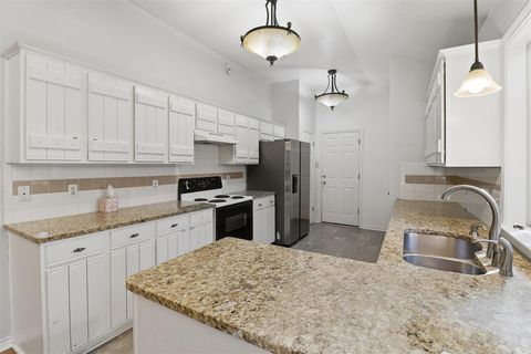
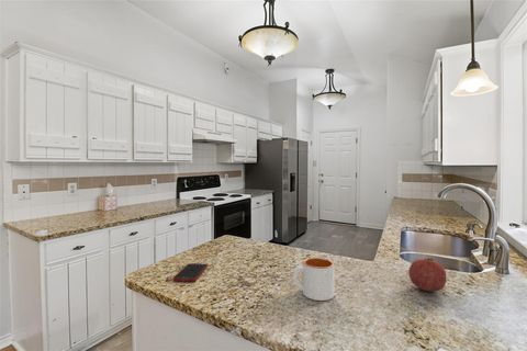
+ mug (313, 278)
+ fruit (427, 273)
+ cell phone (191, 271)
